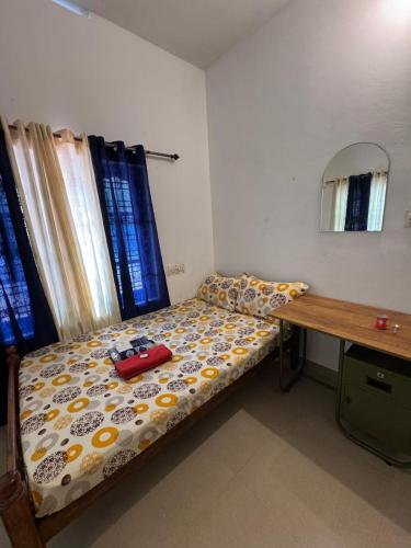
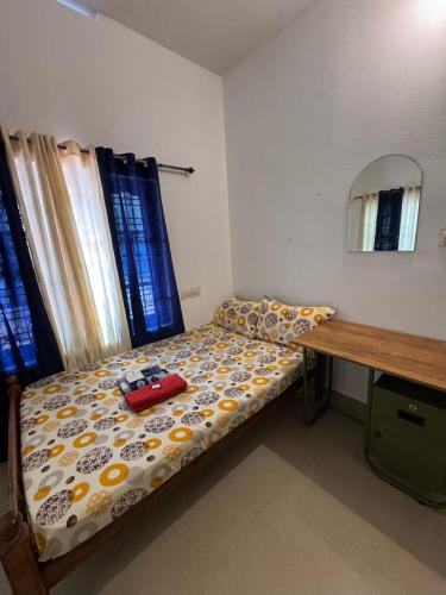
- mug (386, 322)
